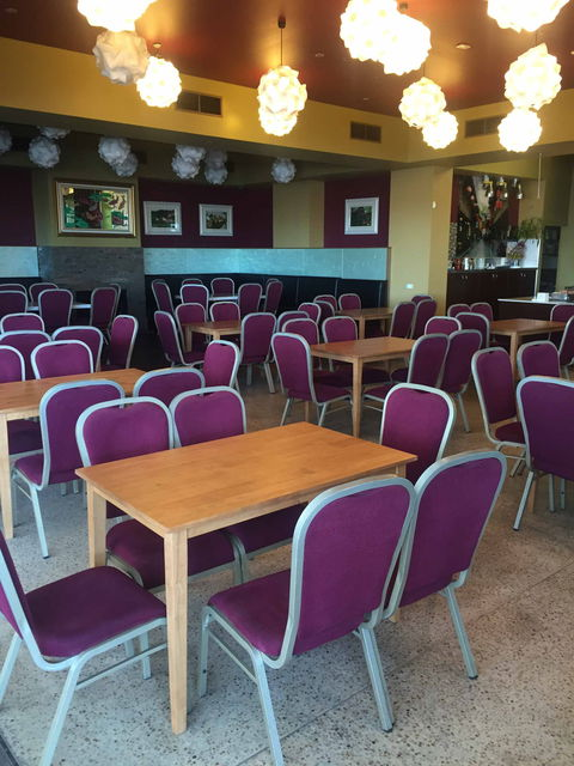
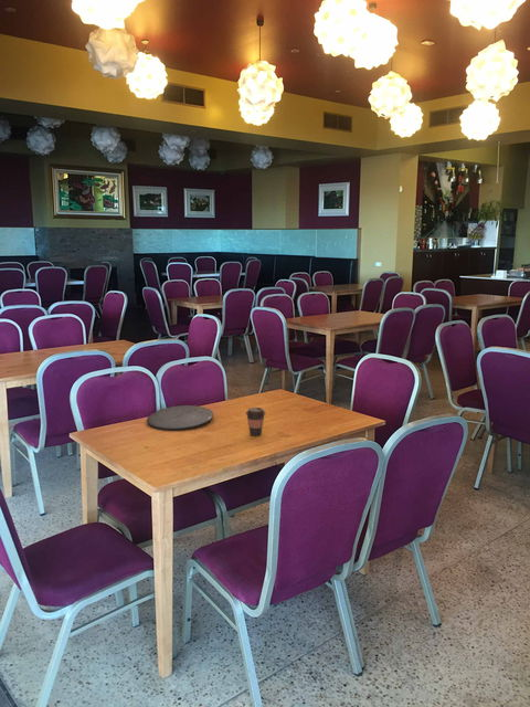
+ coffee cup (255, 421)
+ plate (180, 416)
